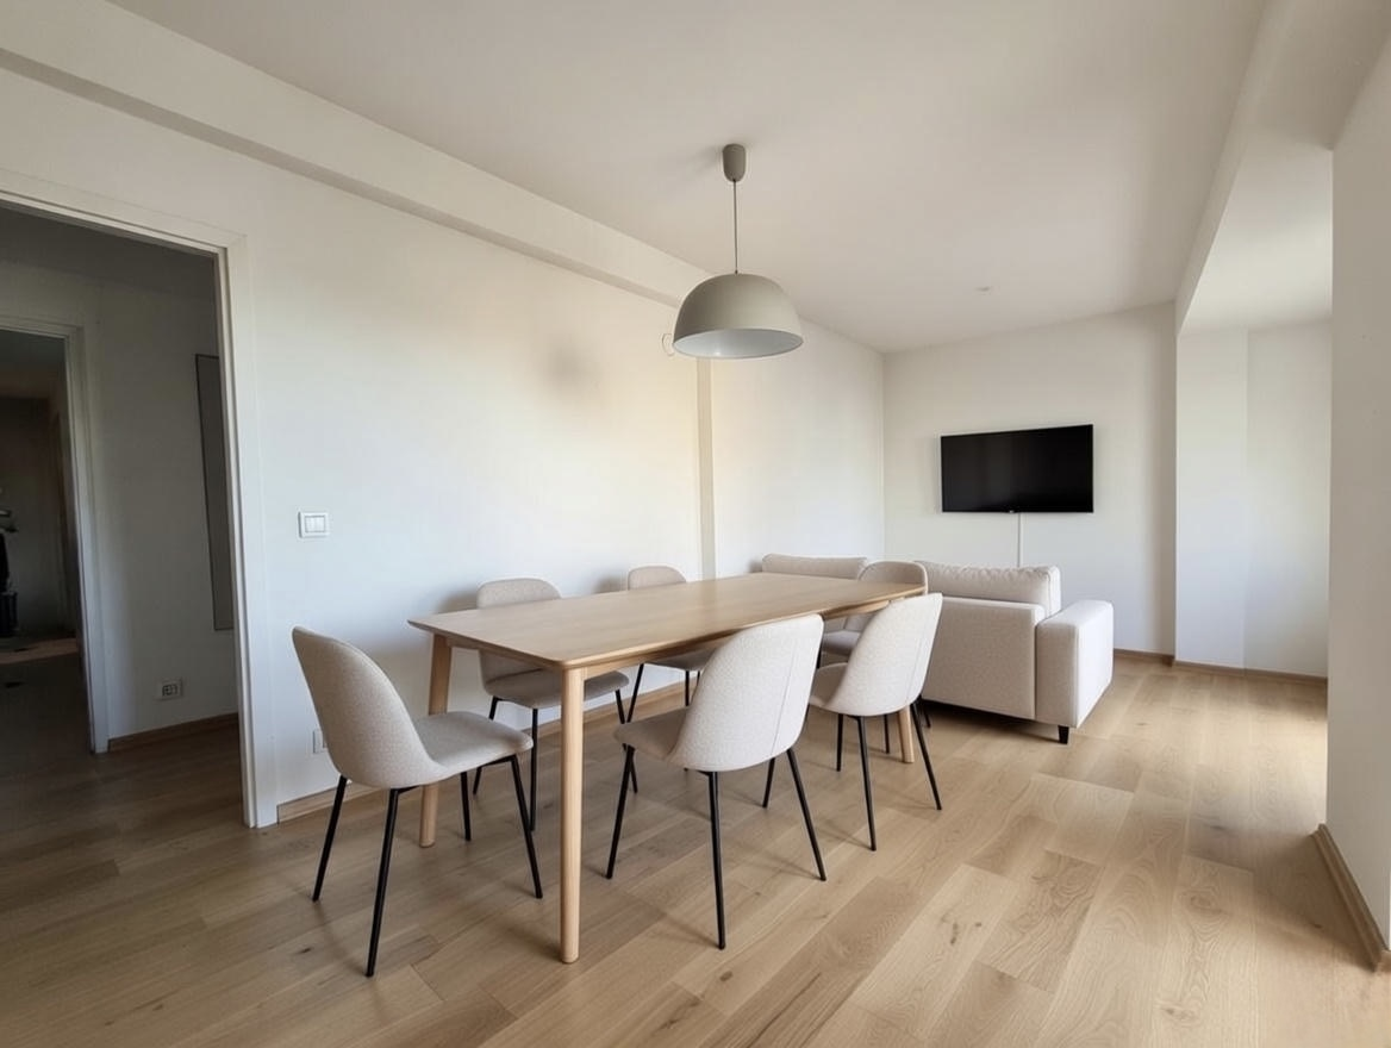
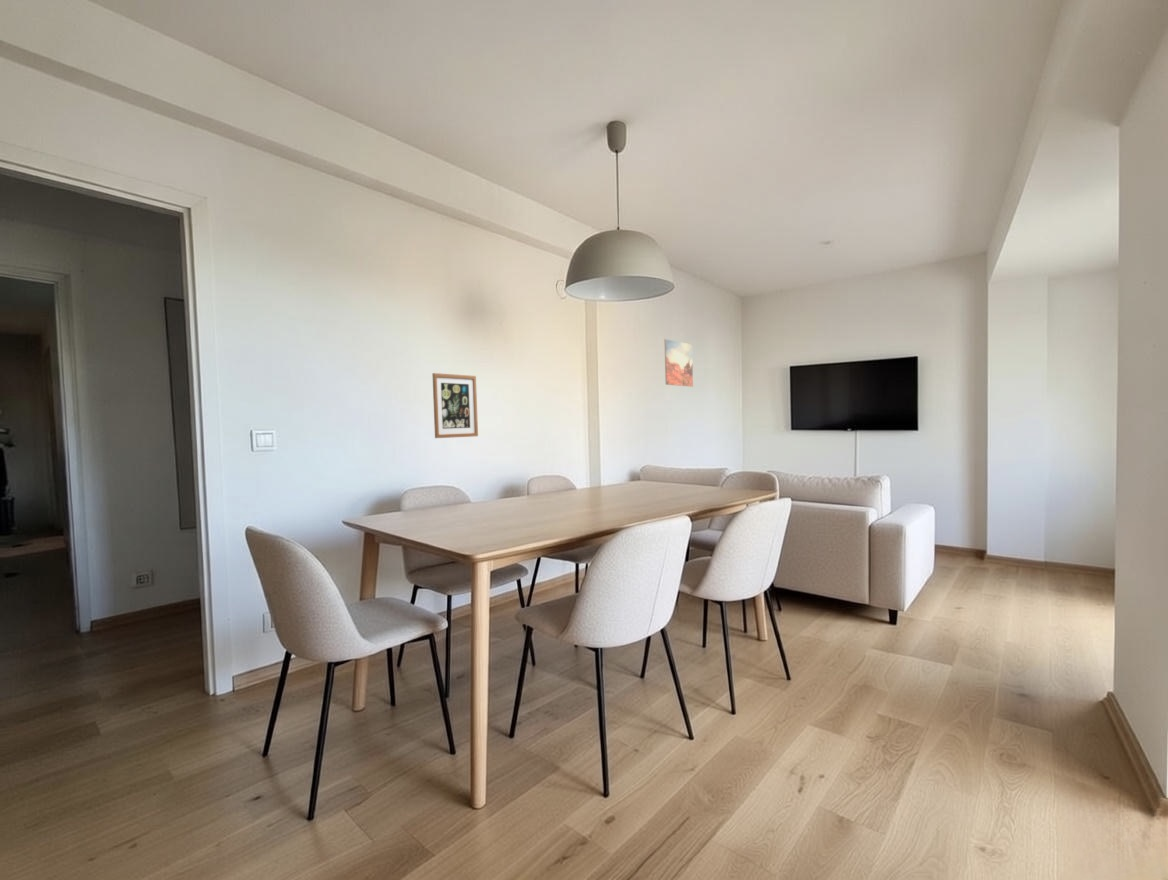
+ wall art (679, 363)
+ wall art (456, 405)
